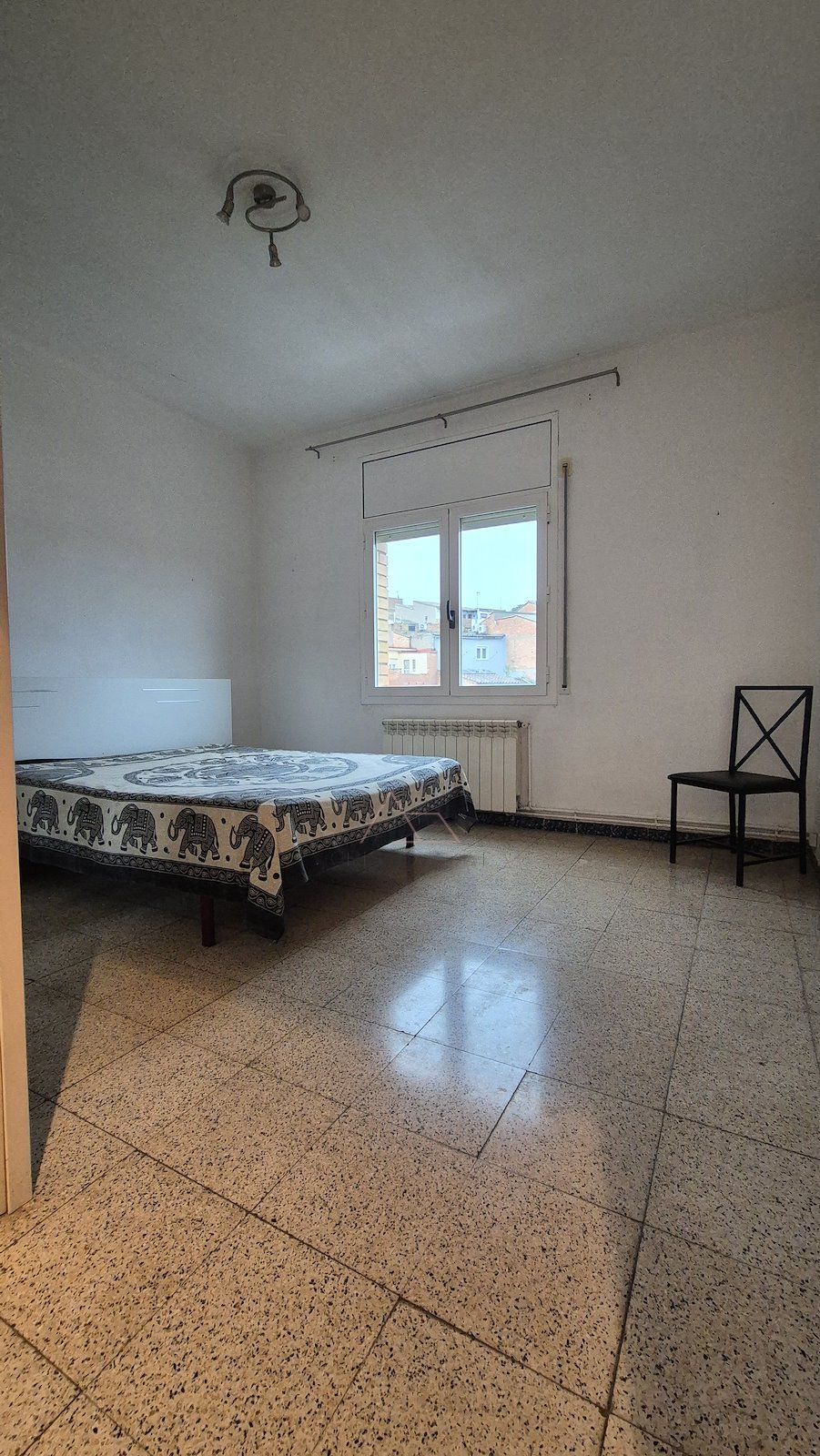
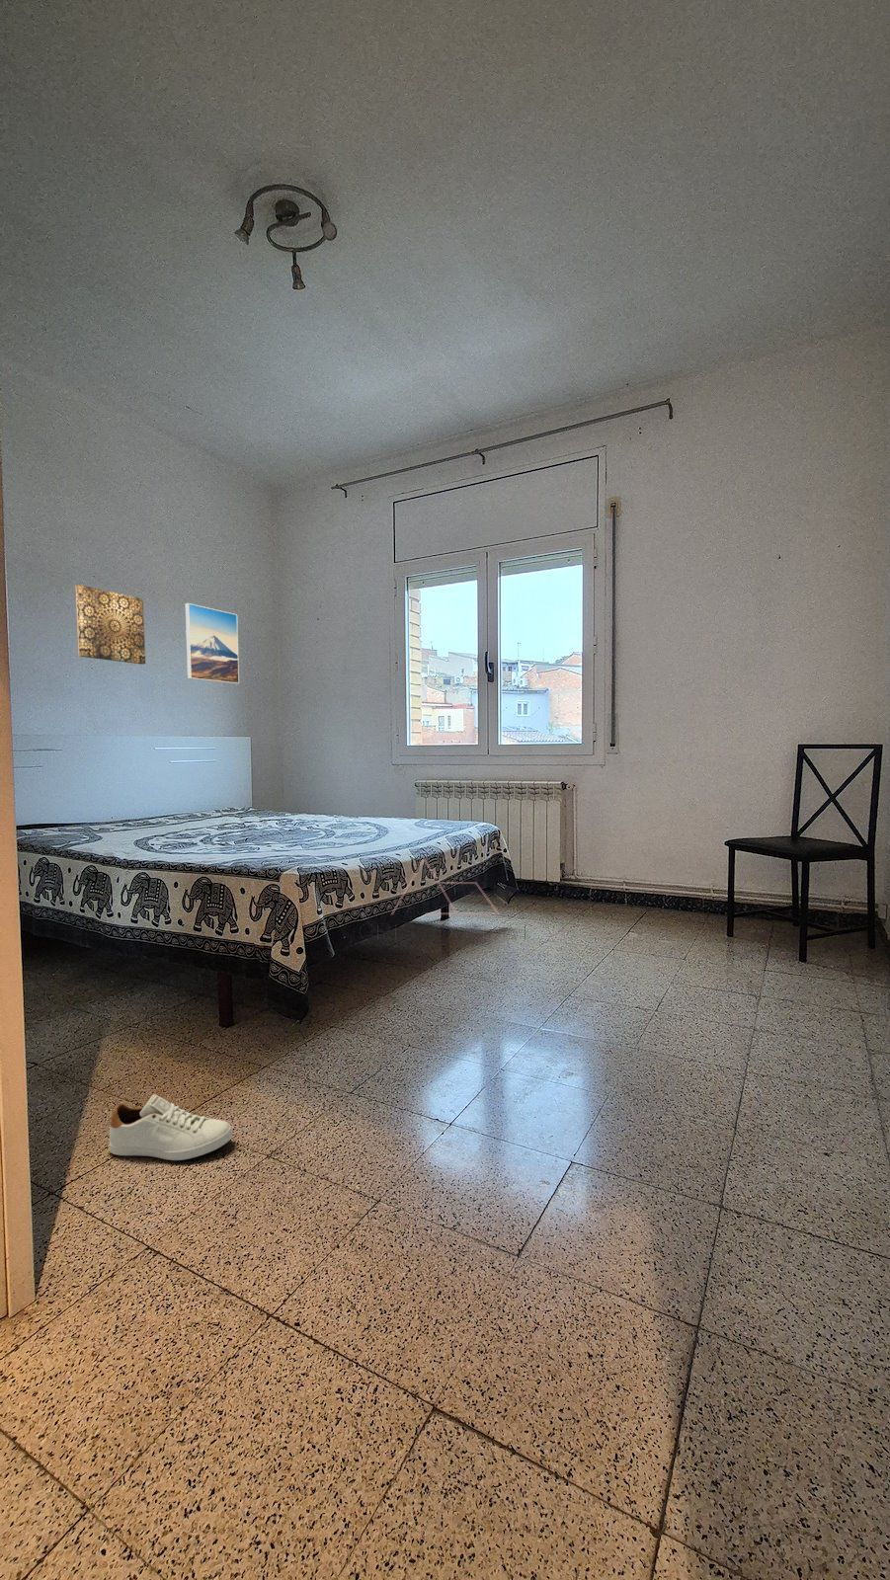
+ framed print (214, 645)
+ wall art (112, 626)
+ shoe (169, 1124)
